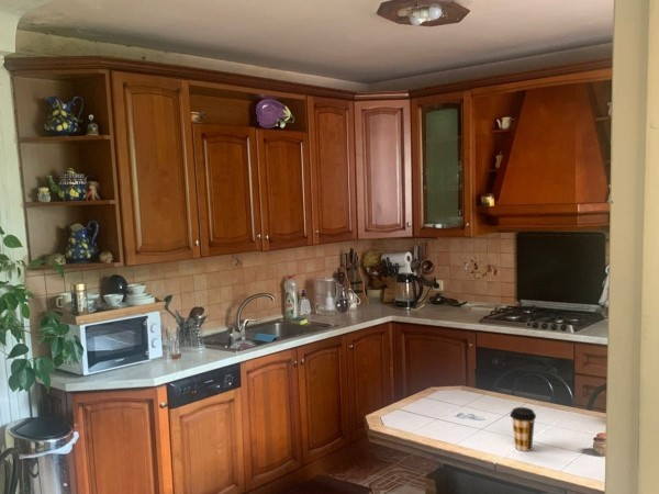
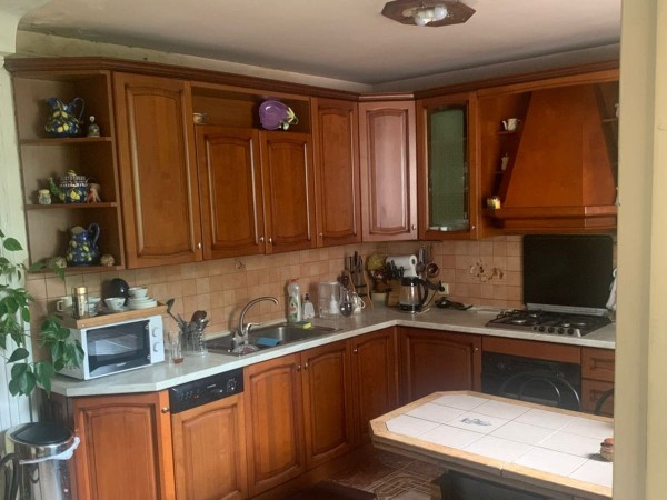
- coffee cup (523, 429)
